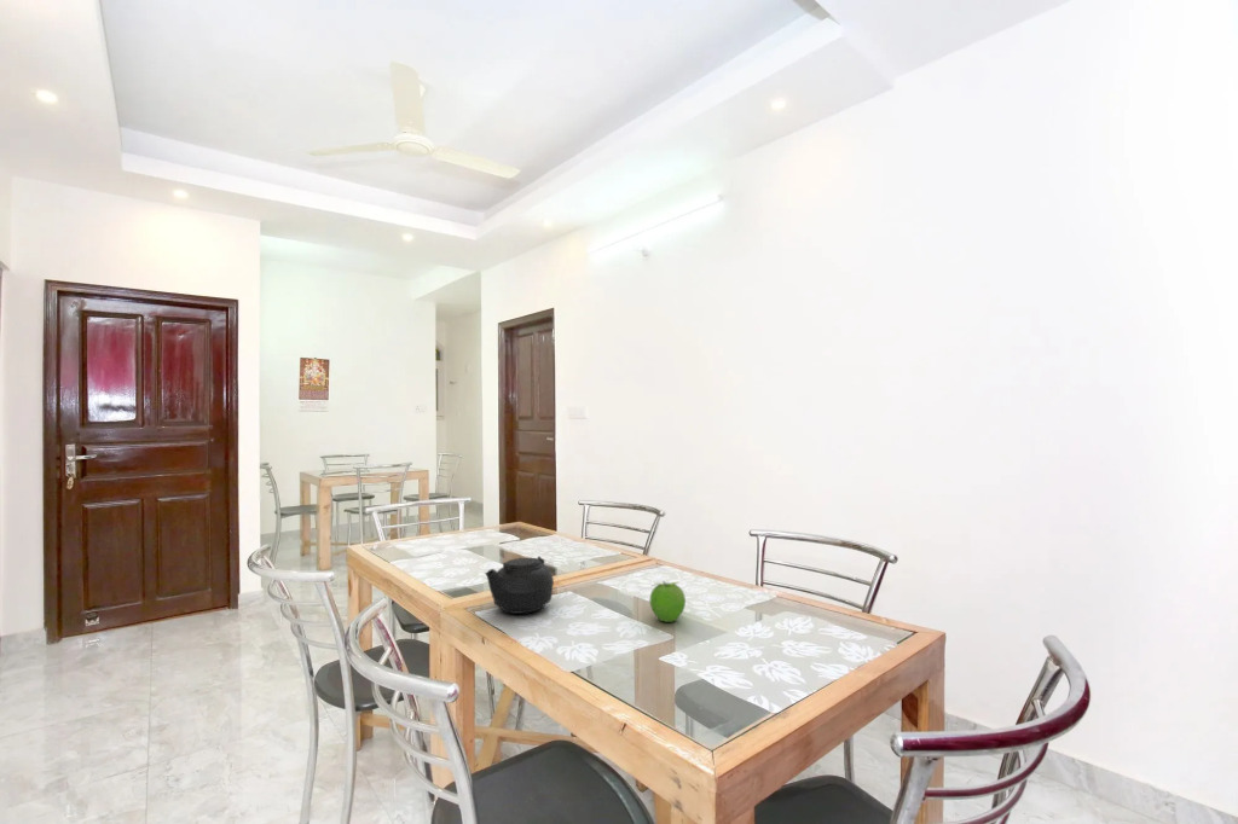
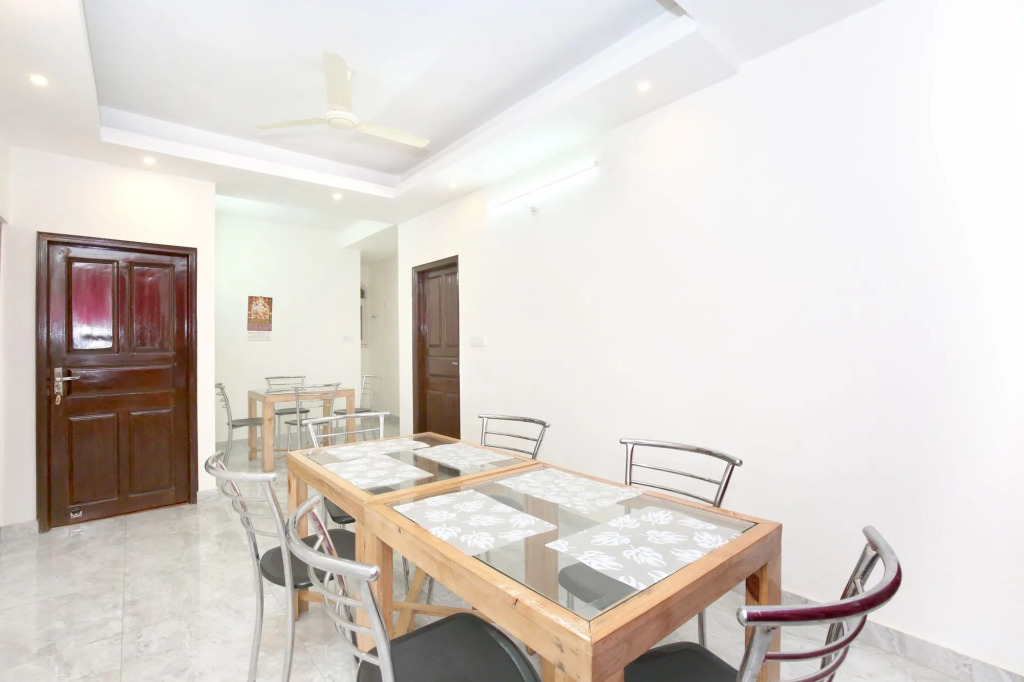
- teapot (517, 586)
- fruit (667, 599)
